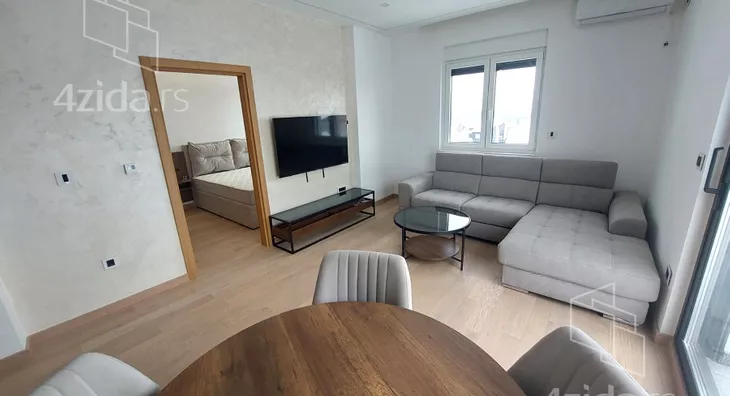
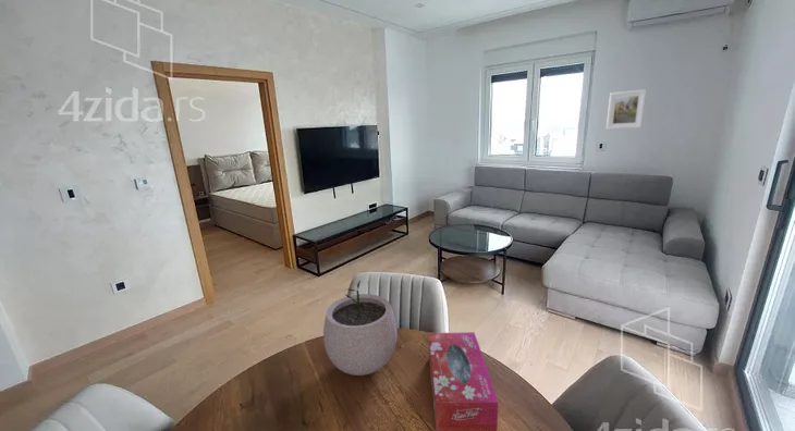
+ tissue box (457, 377)
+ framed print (625, 110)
+ plant pot (359, 324)
